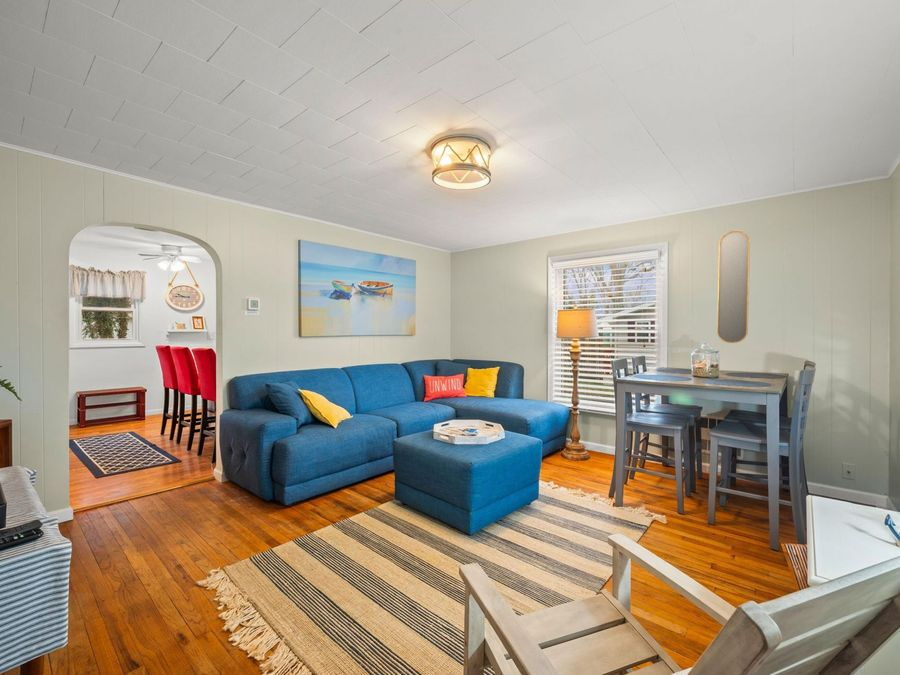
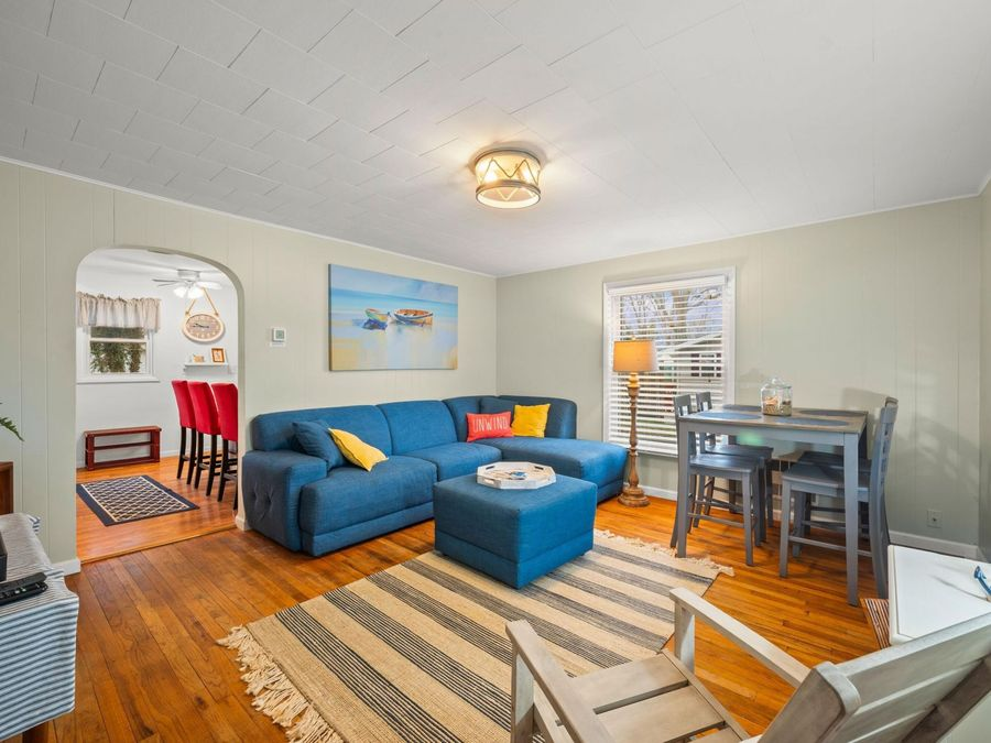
- home mirror (733, 287)
